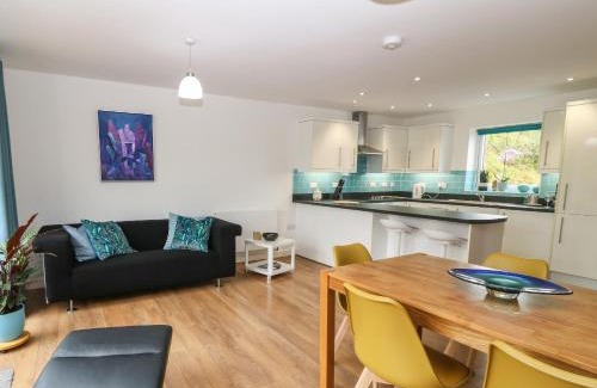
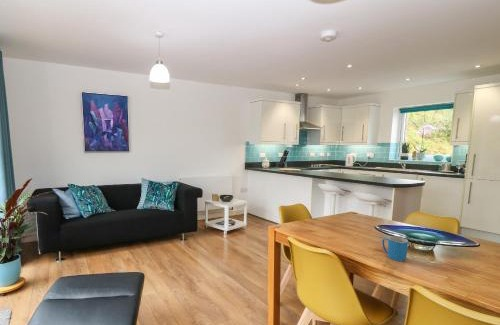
+ mug (394, 247)
